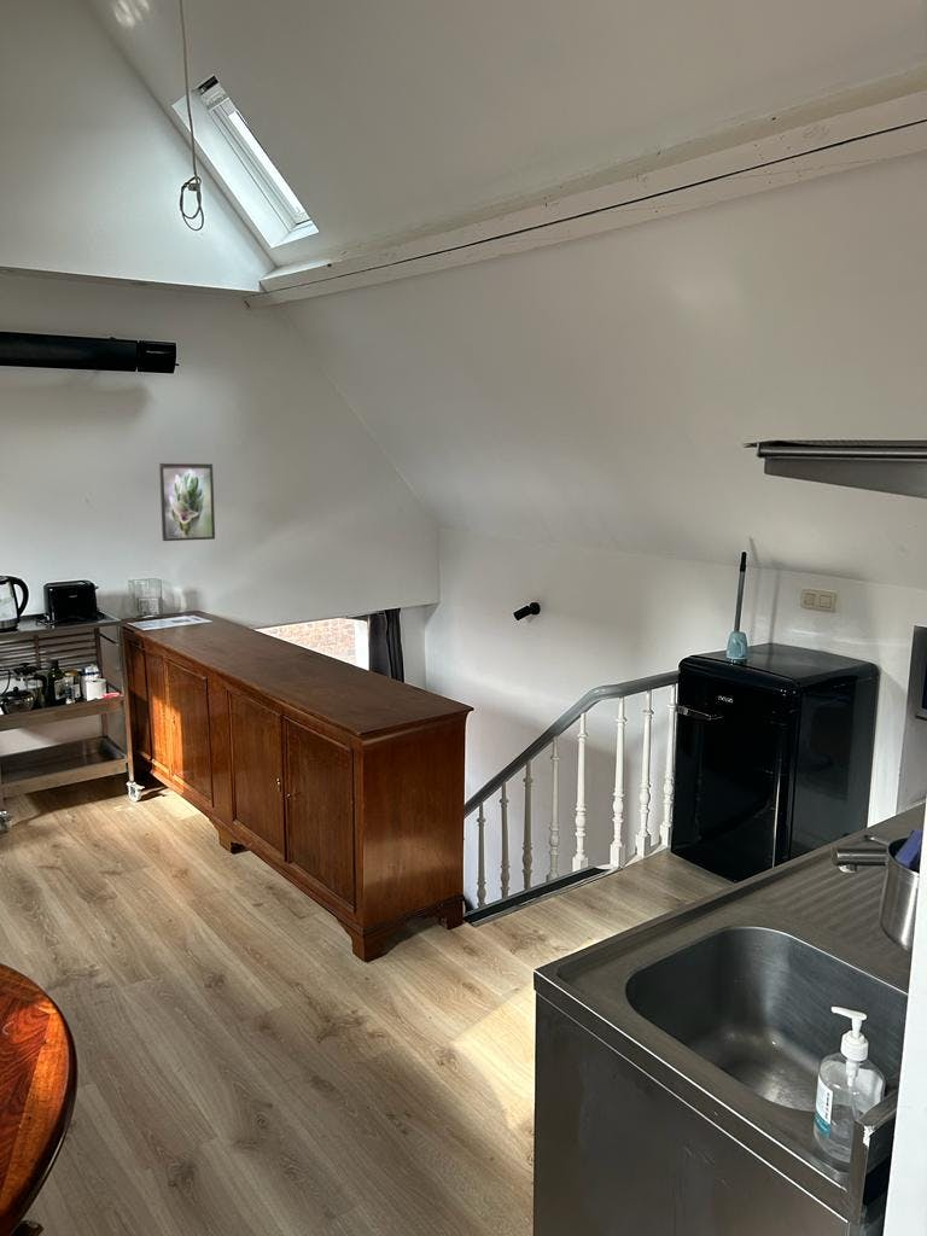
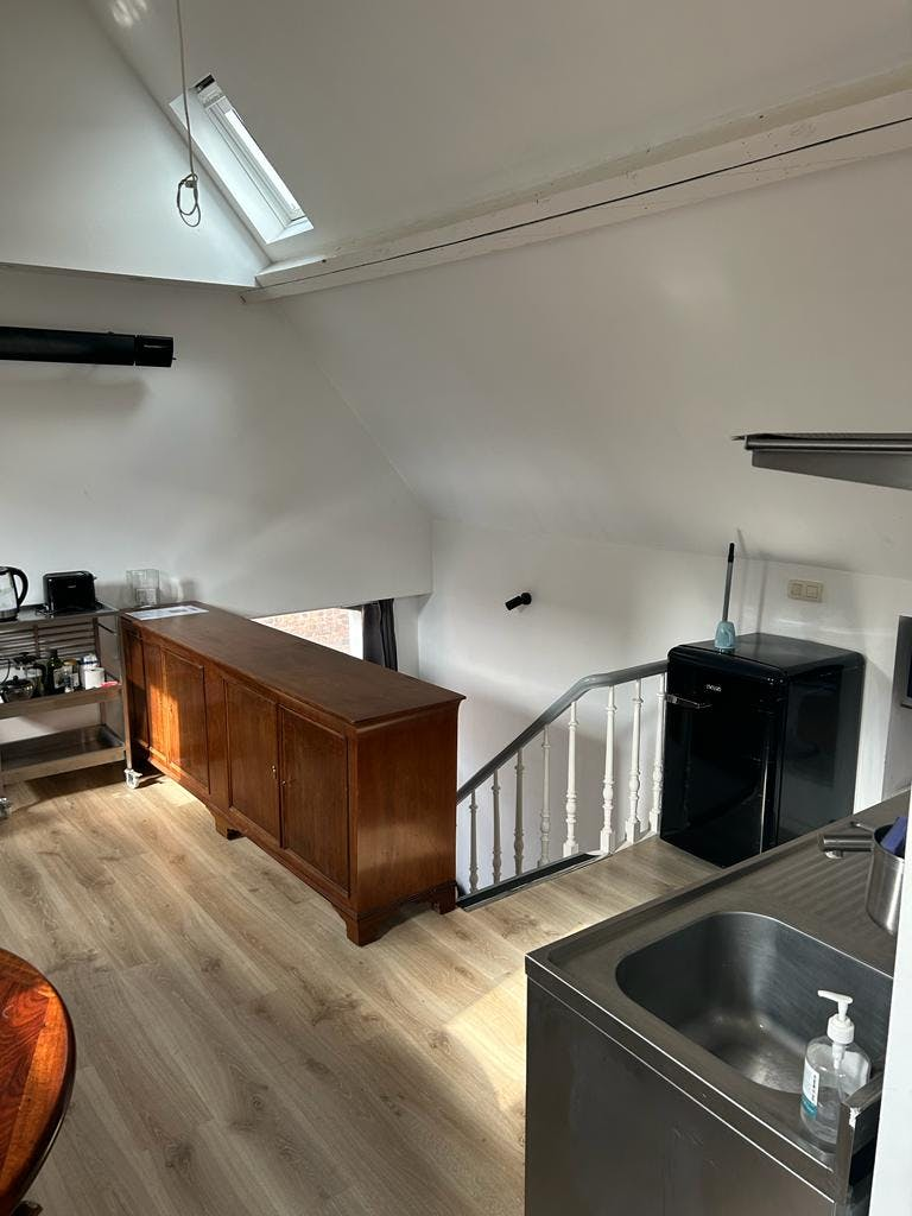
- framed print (187, 501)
